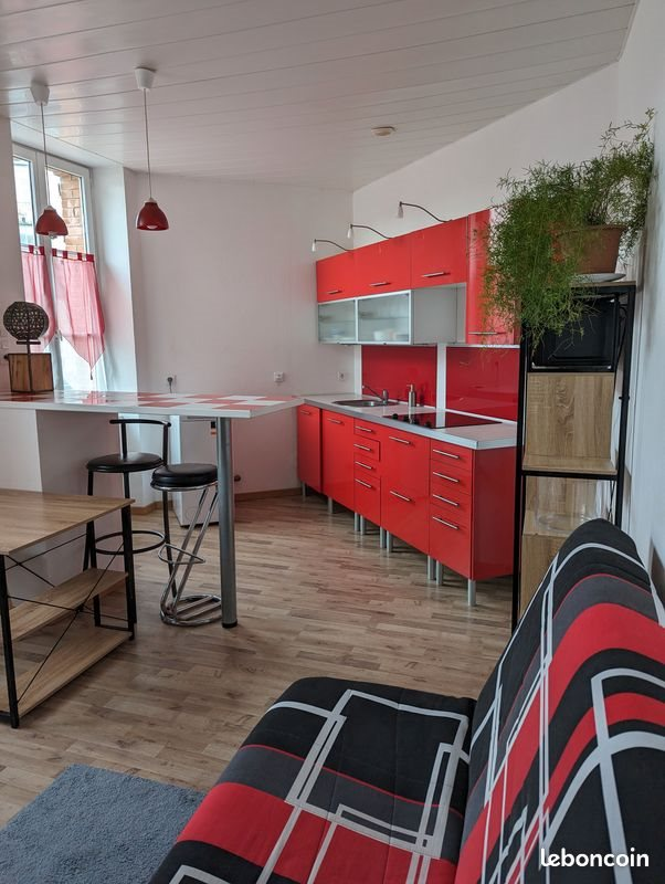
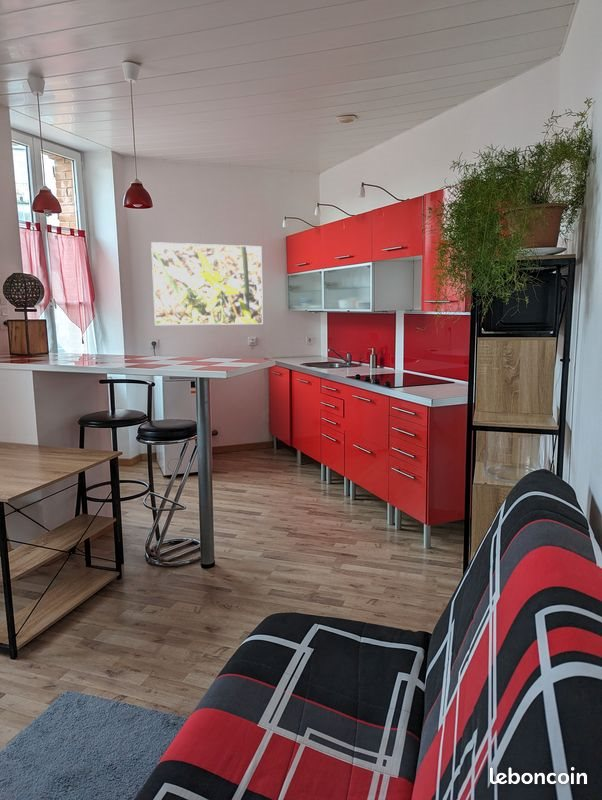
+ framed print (209, 284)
